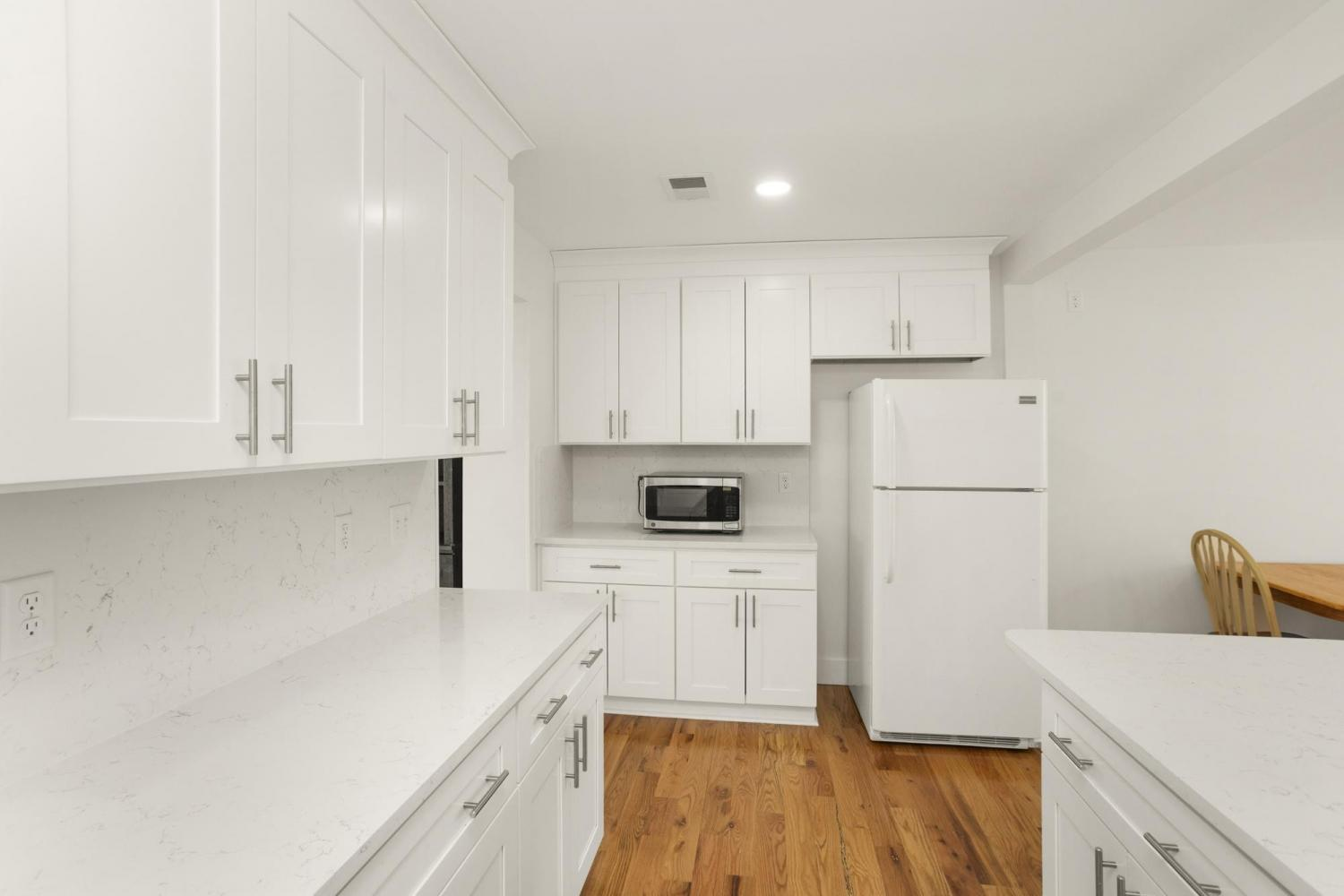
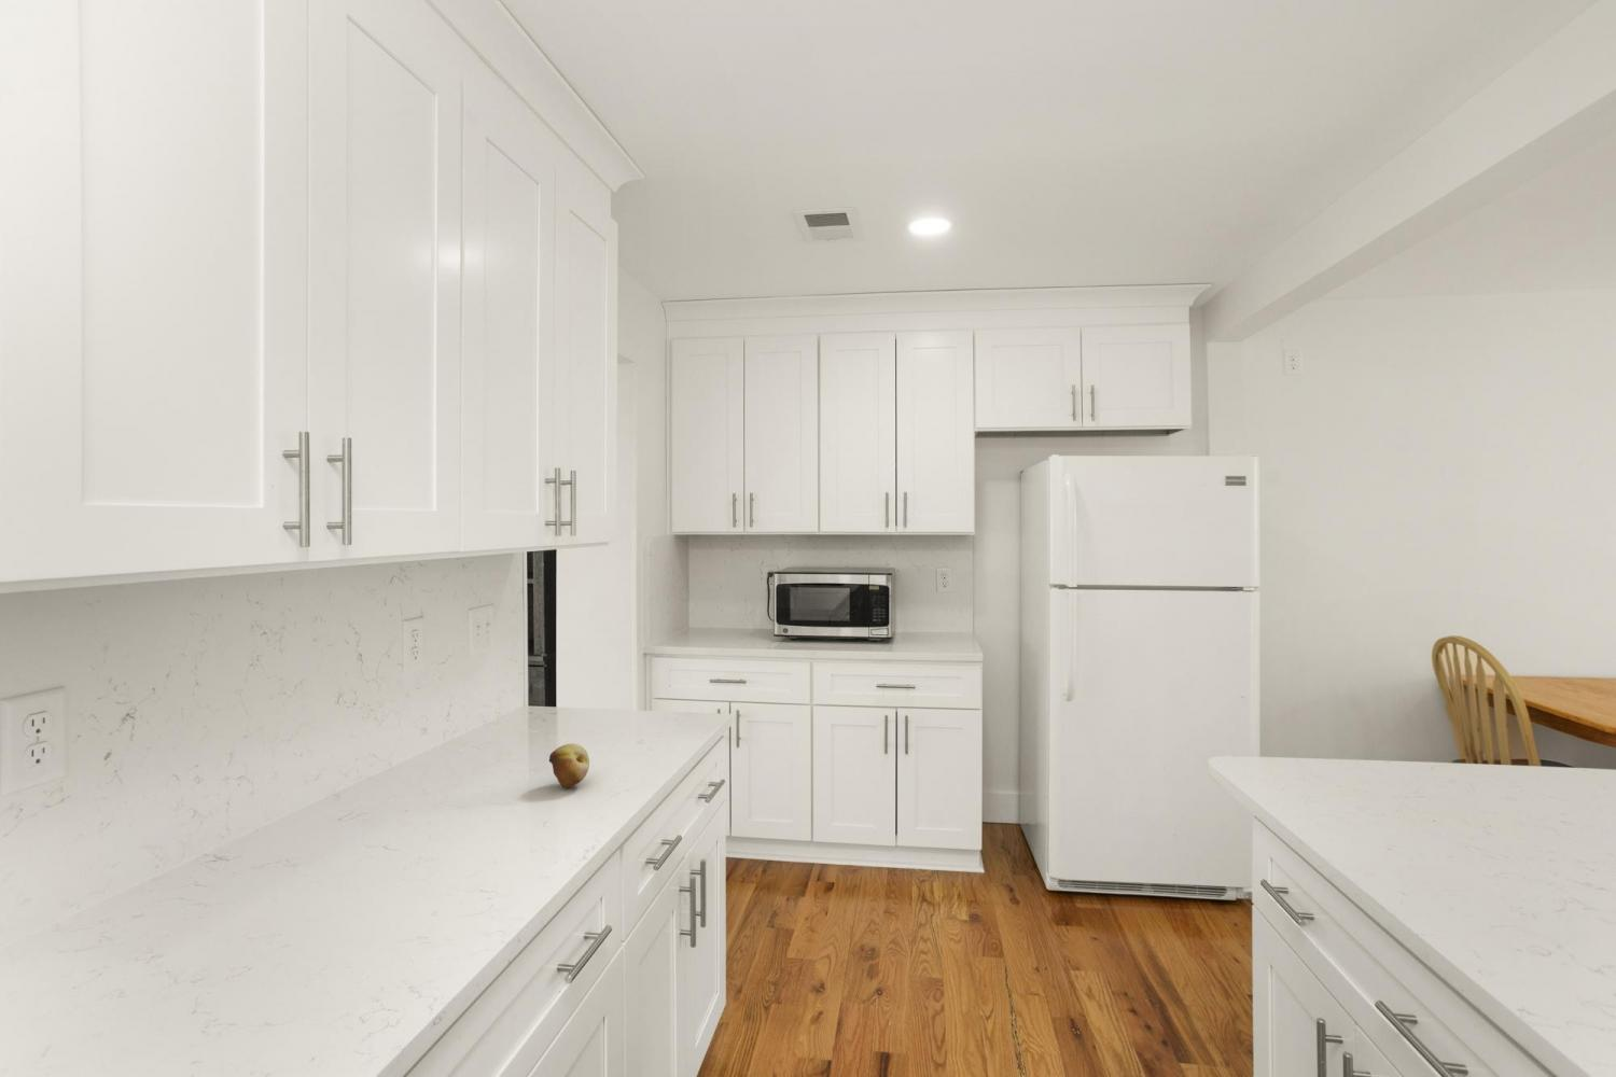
+ fruit (569, 764)
